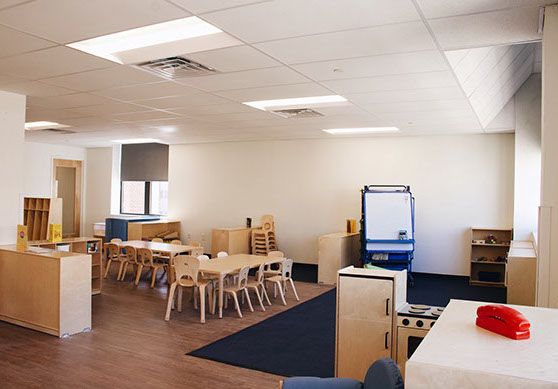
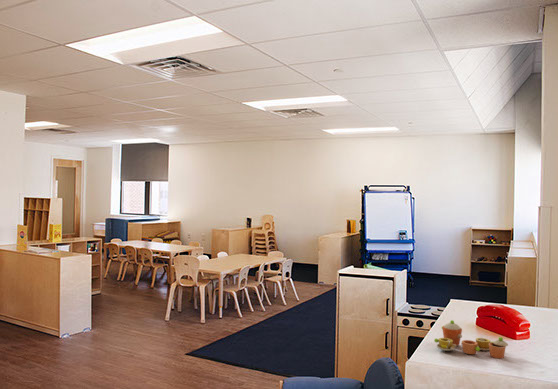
+ toy tea set (470, 340)
